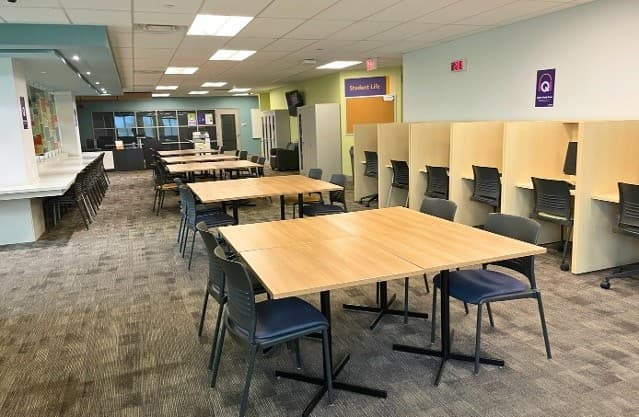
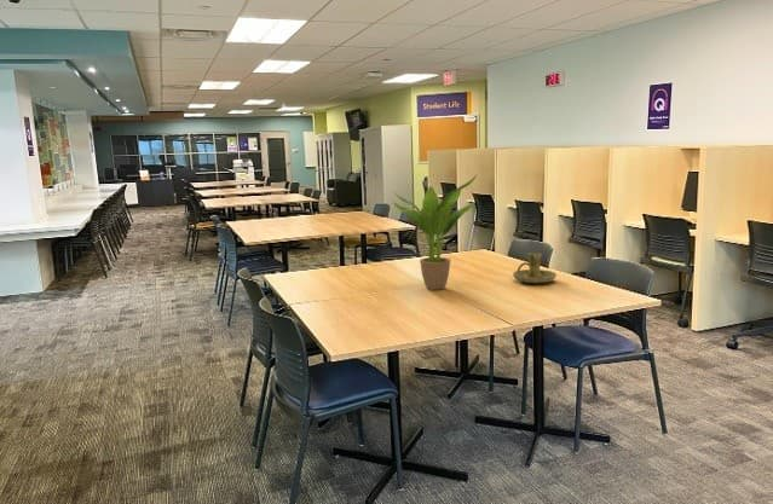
+ potted plant (439, 231)
+ candle holder (531, 268)
